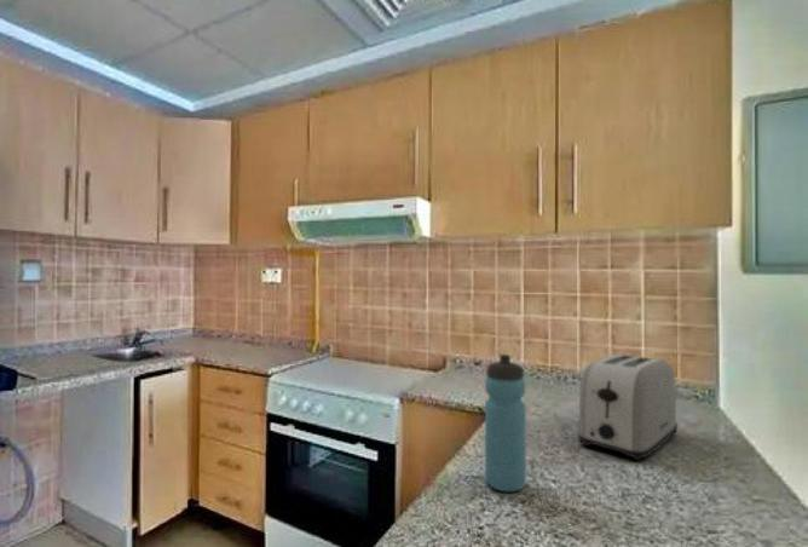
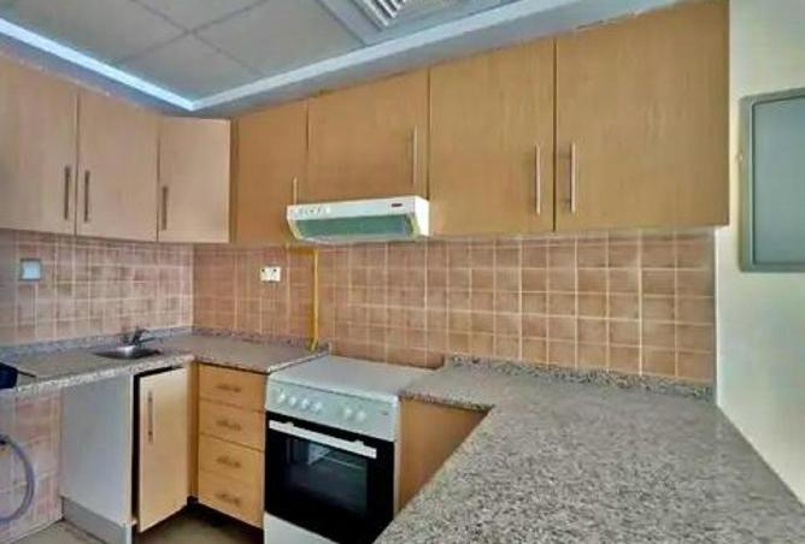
- water bottle (504, 419)
- toaster (628, 399)
